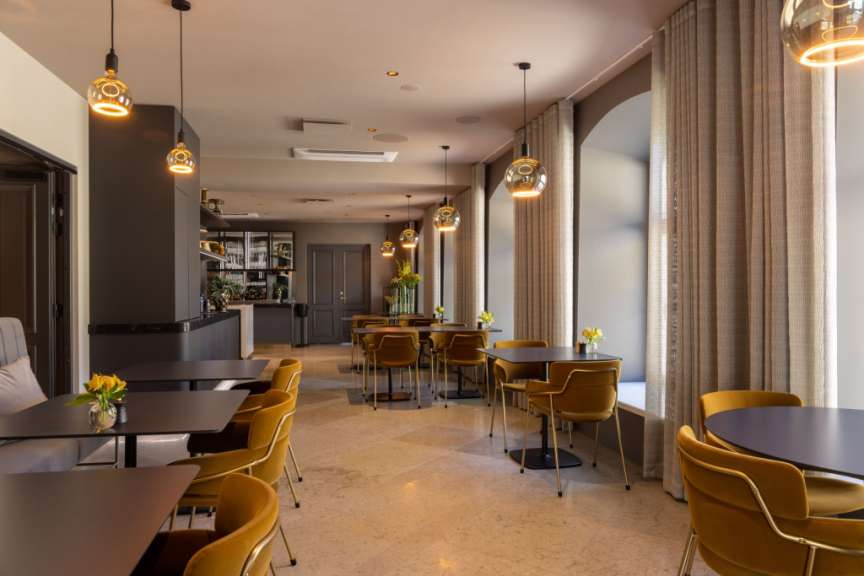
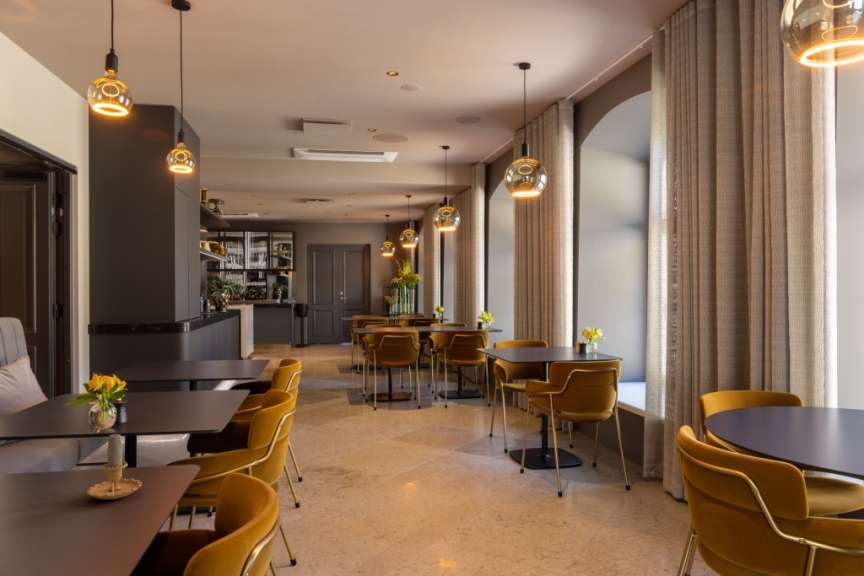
+ candle (114, 464)
